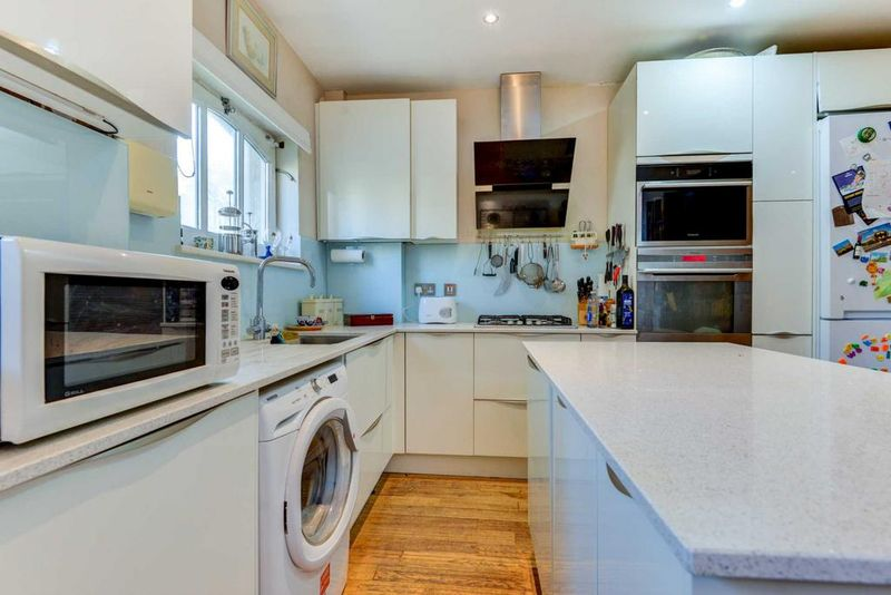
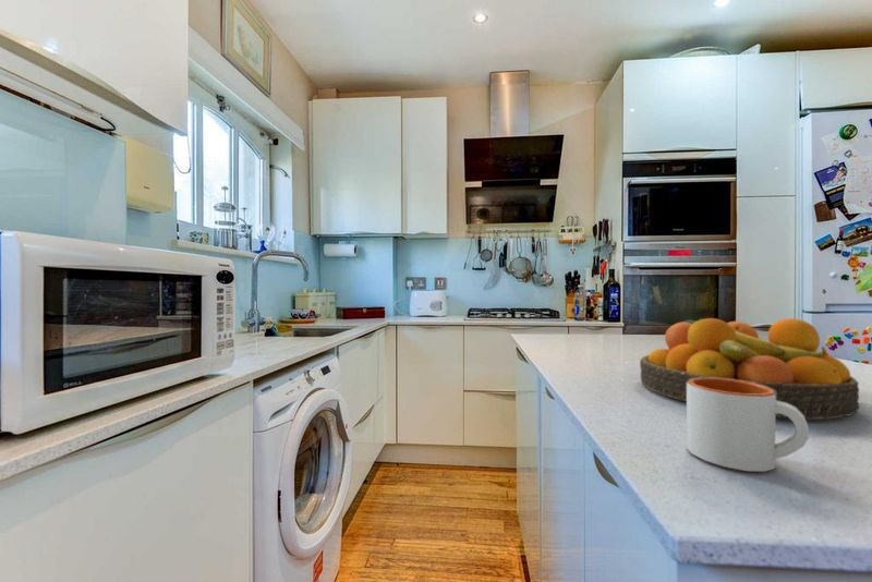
+ fruit bowl (735, 354)
+ mug (742, 423)
